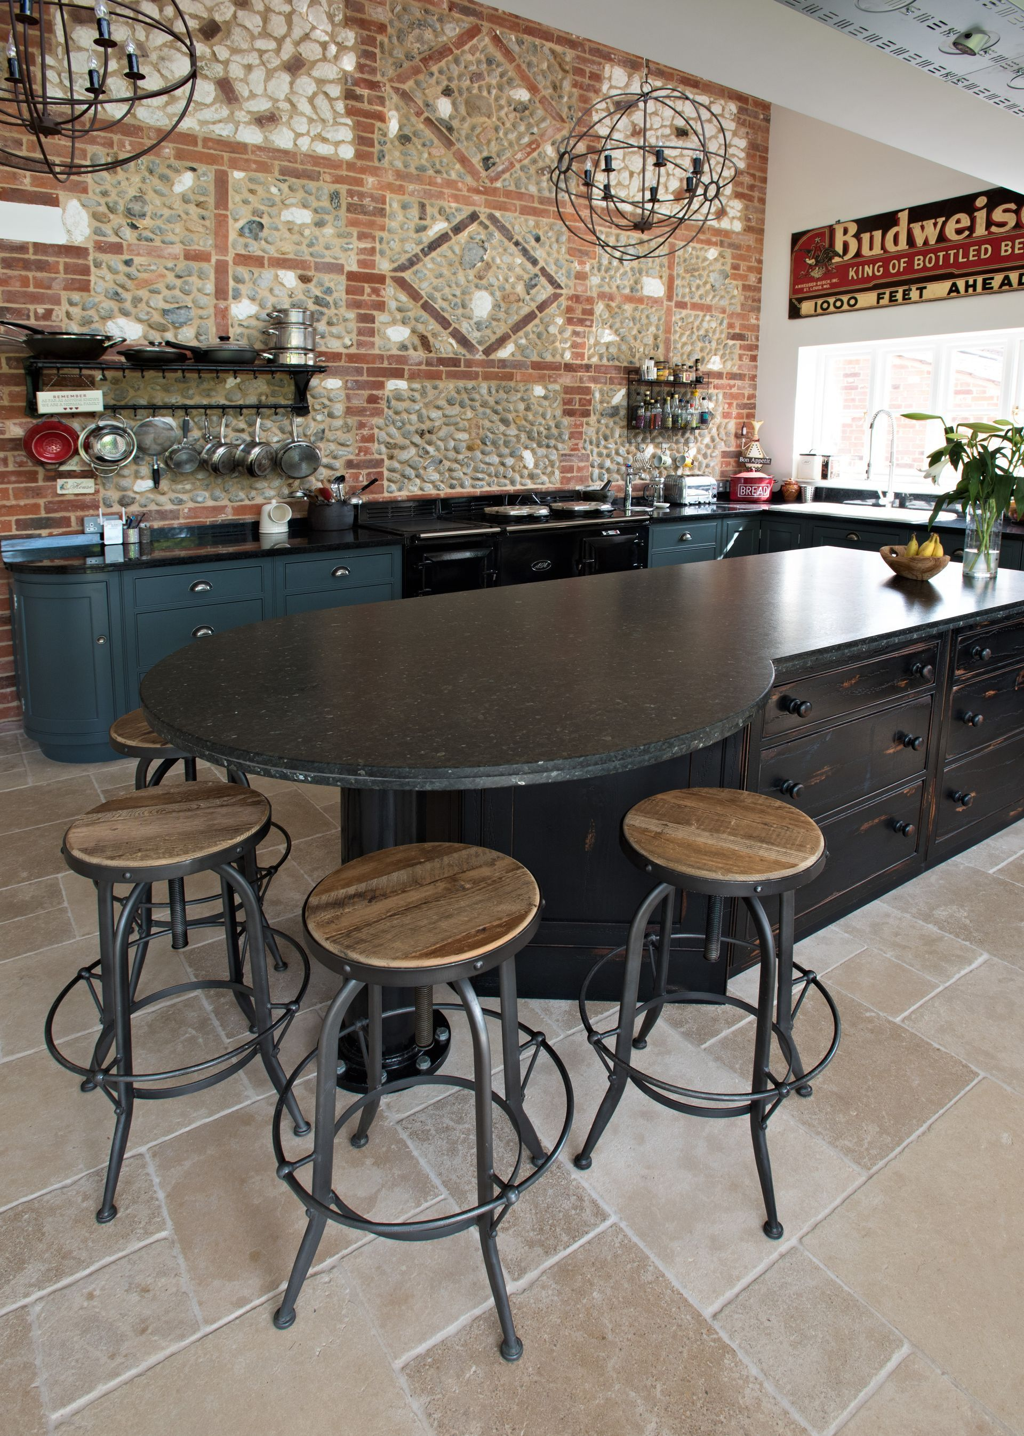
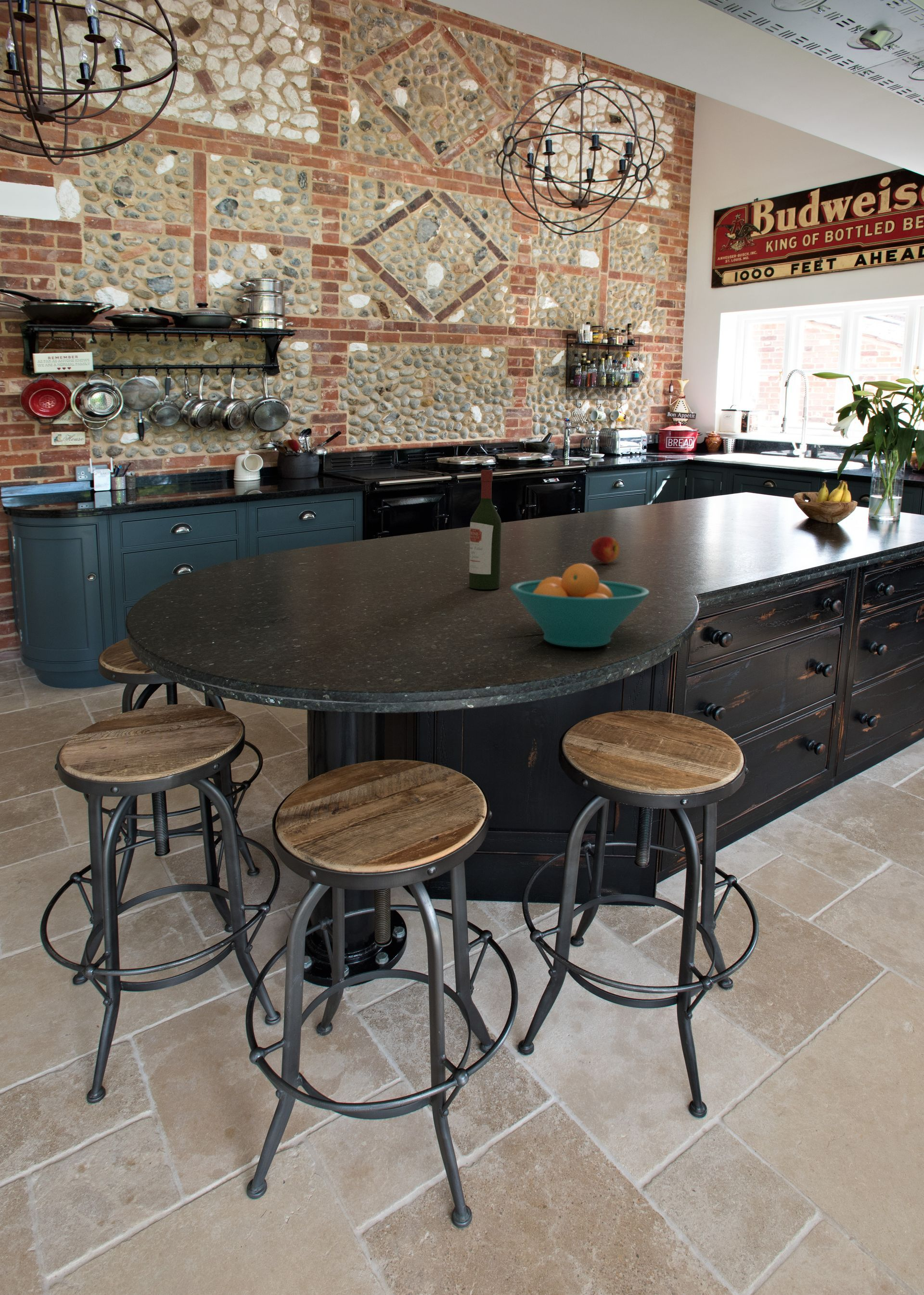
+ fruit bowl (578, 603)
+ apple (604, 550)
+ wine bottle (486, 529)
